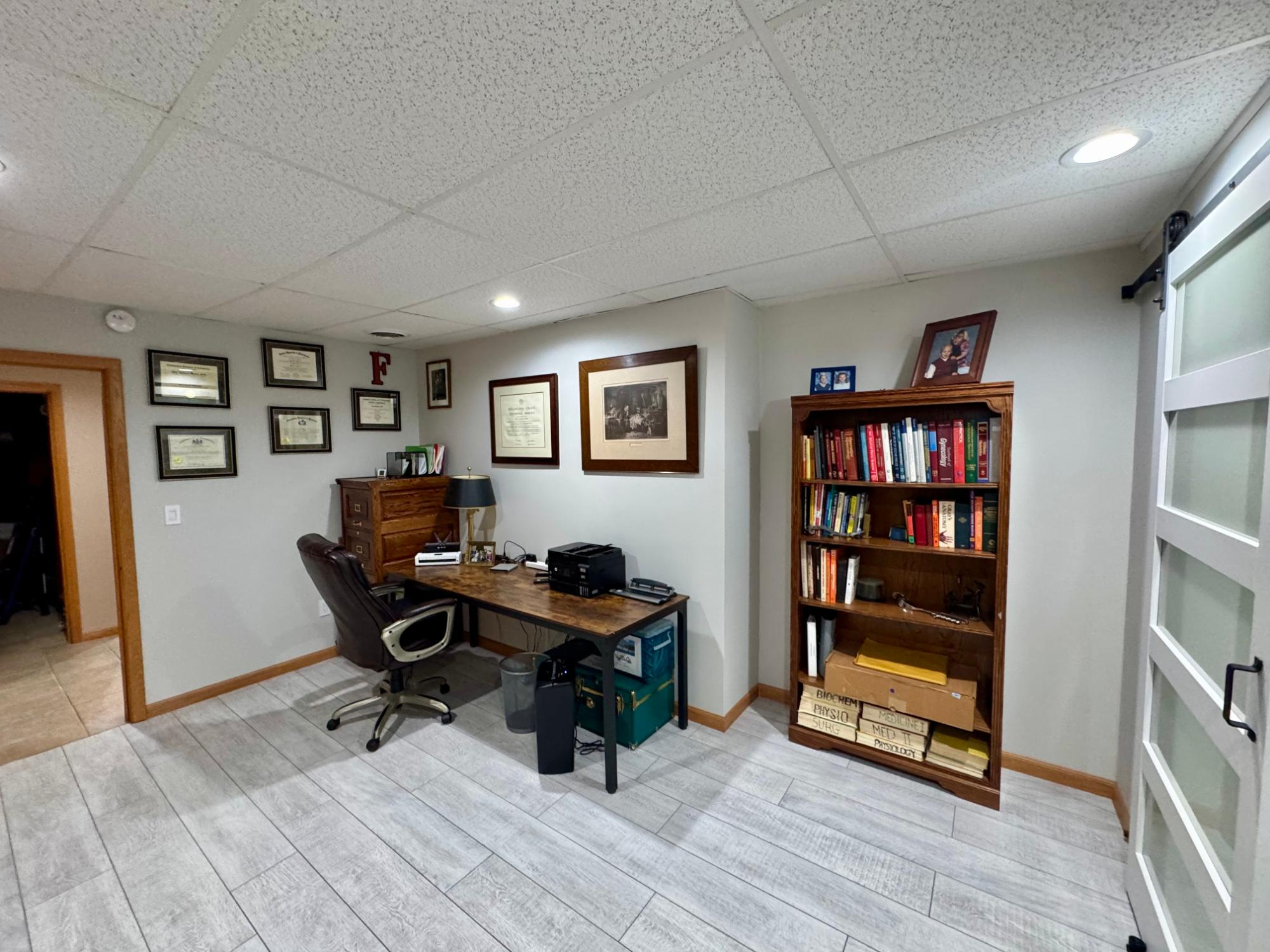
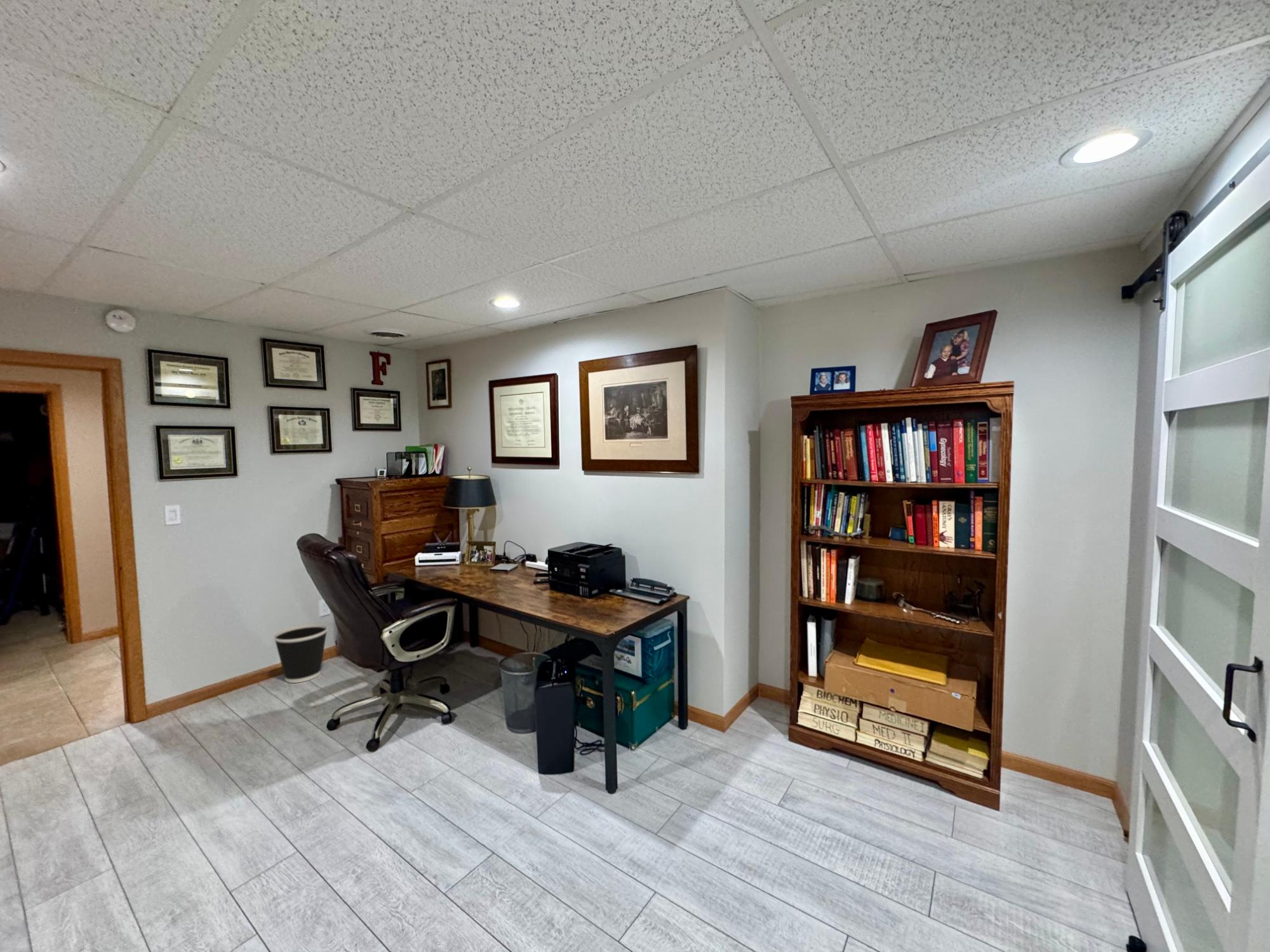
+ wastebasket (302, 654)
